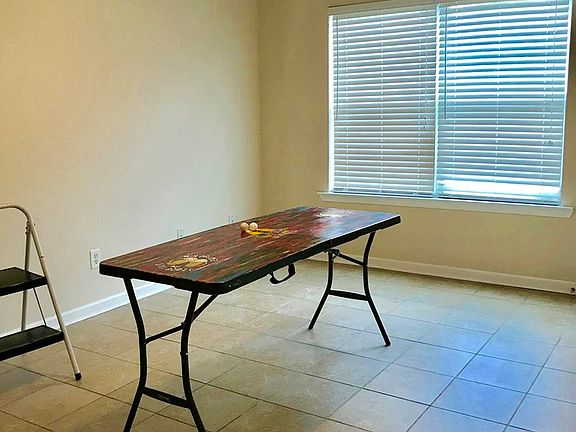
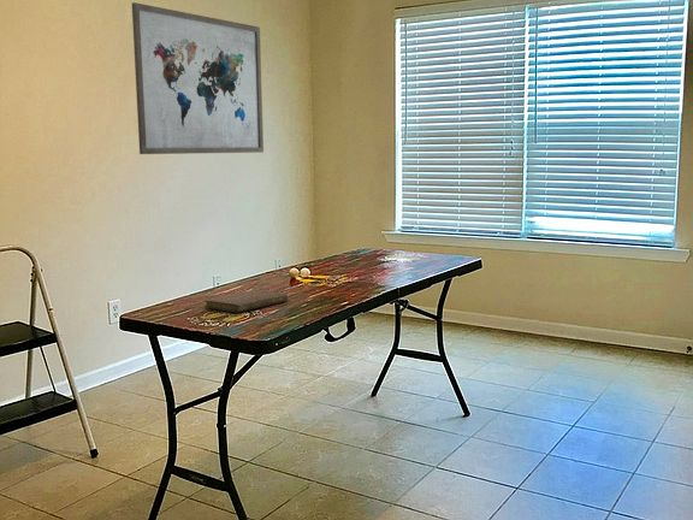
+ notebook (247, 300)
+ wall art (205, 85)
